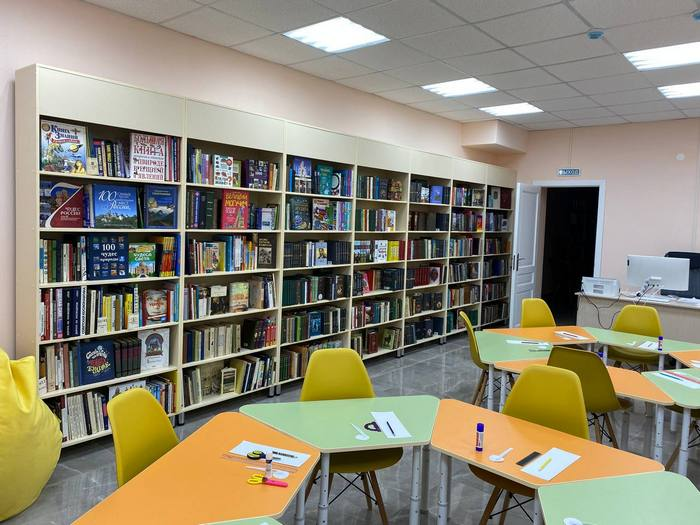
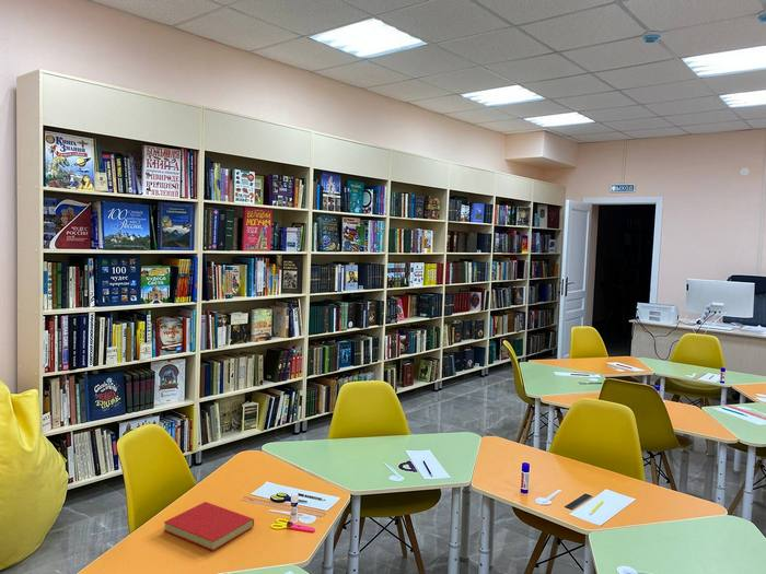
+ book (209, 524)
